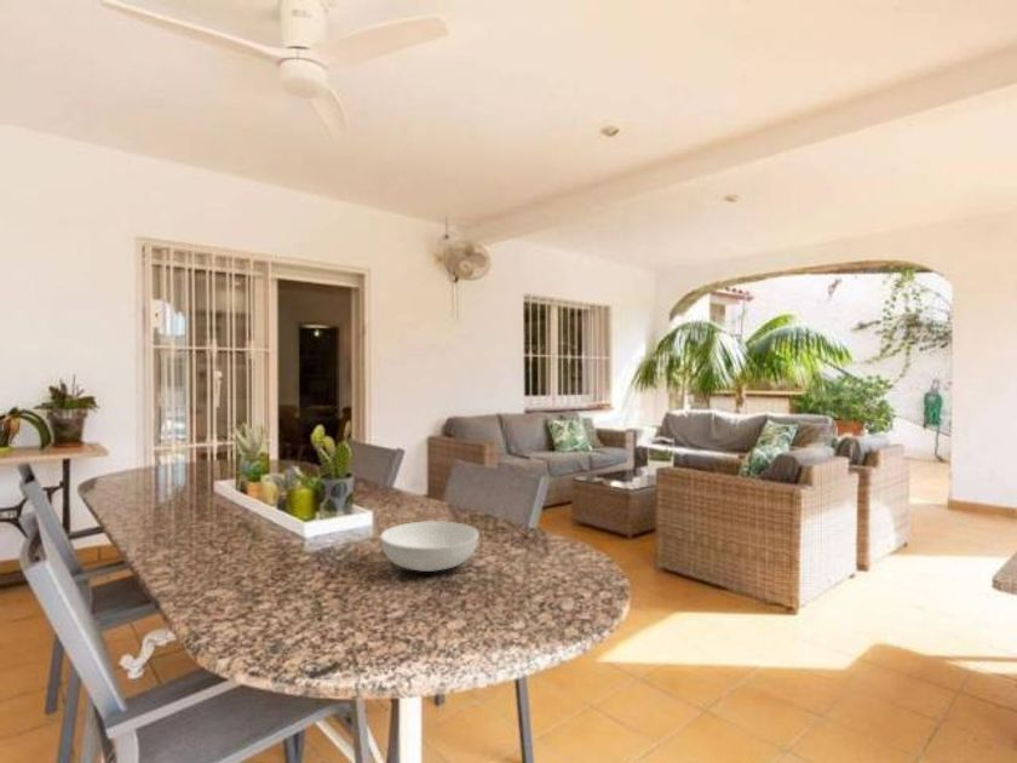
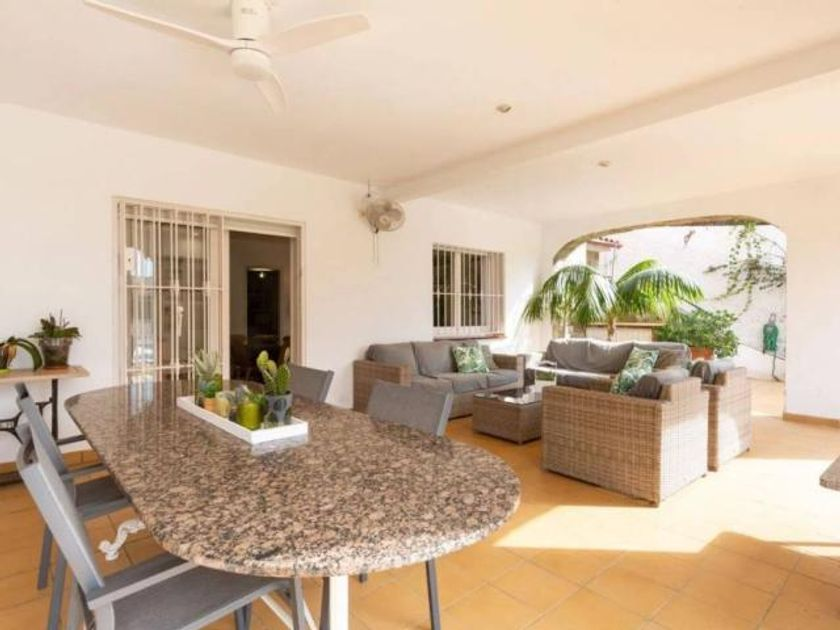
- serving bowl (430, 549)
